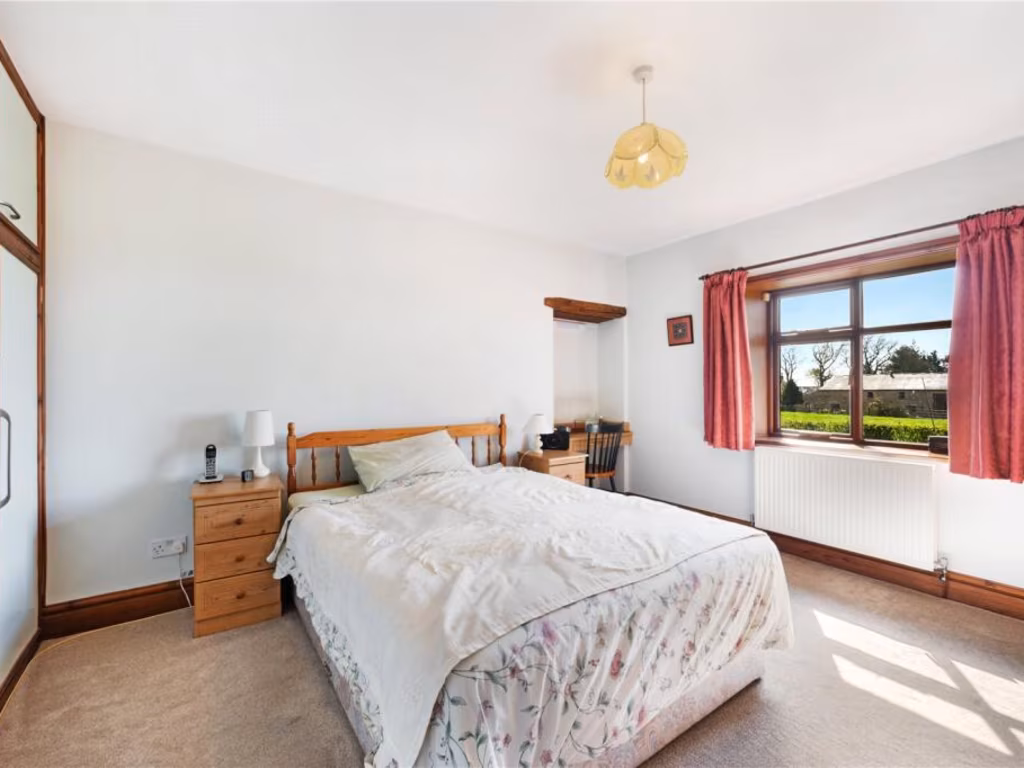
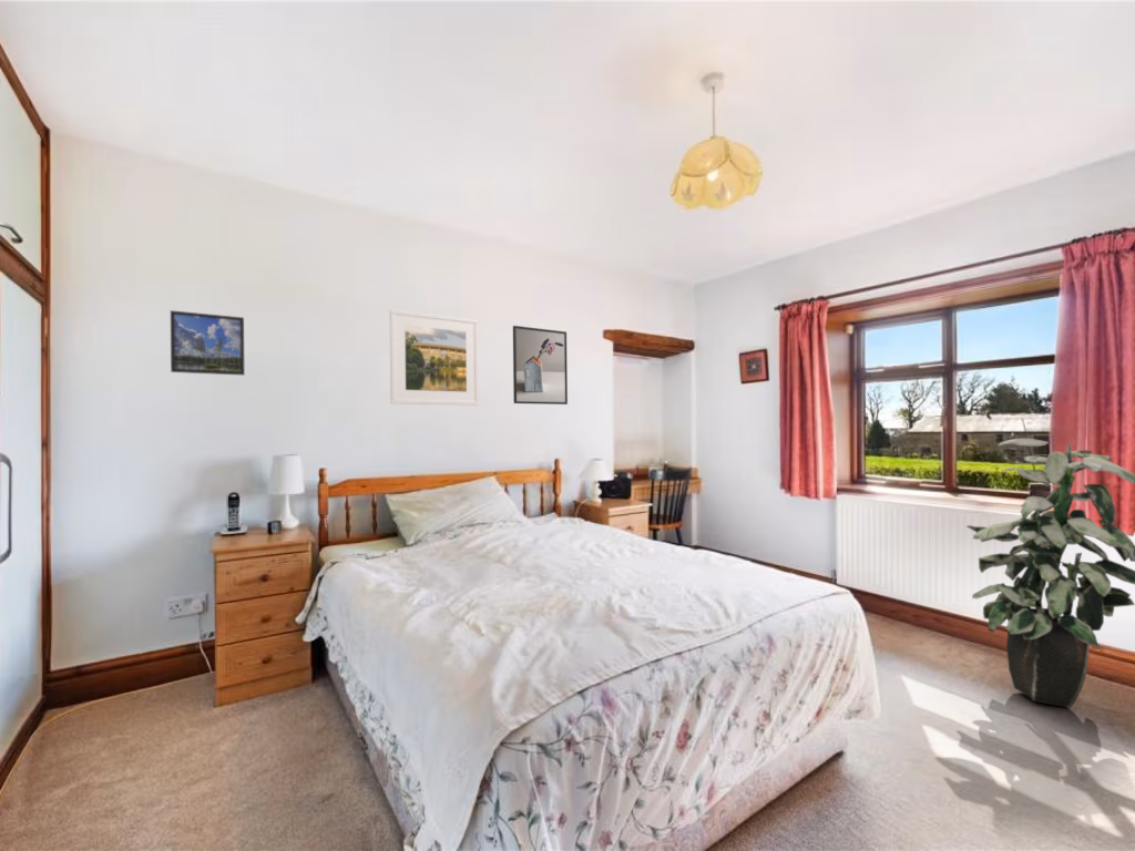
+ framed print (436, 359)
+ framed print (541, 366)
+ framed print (208, 344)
+ indoor plant (1045, 566)
